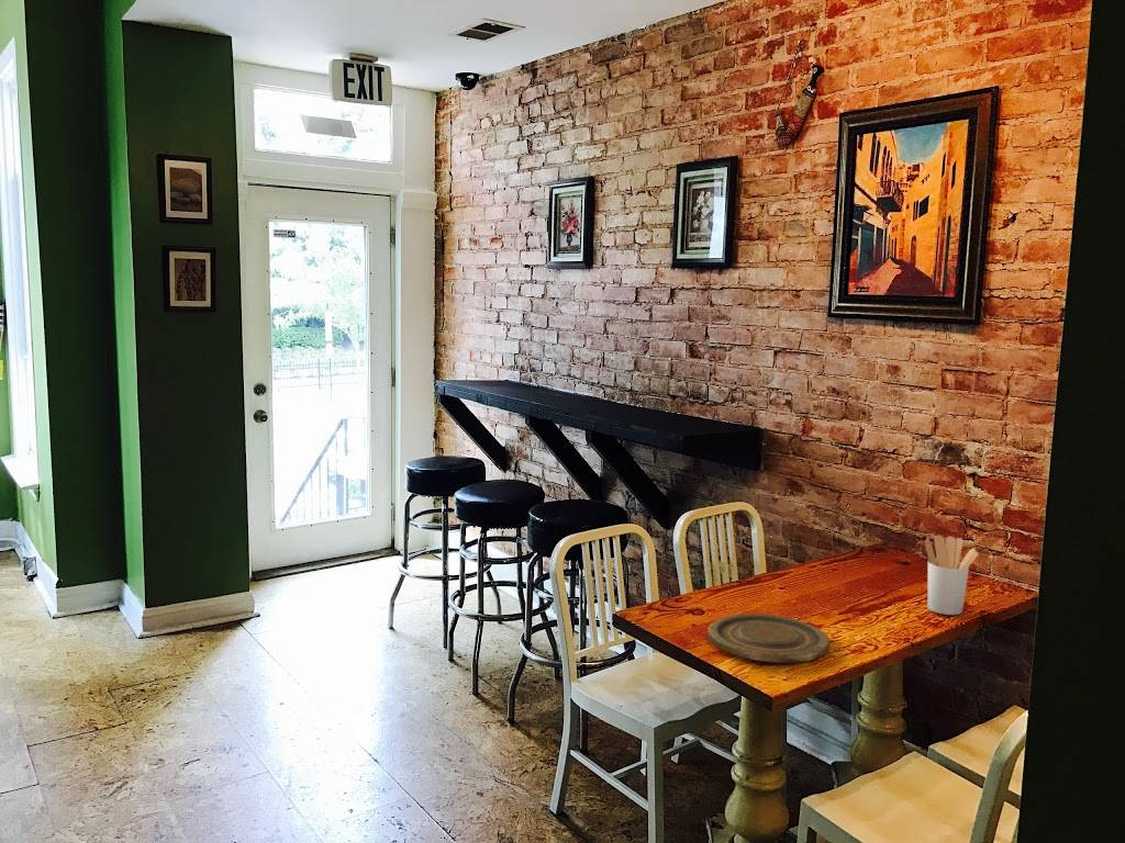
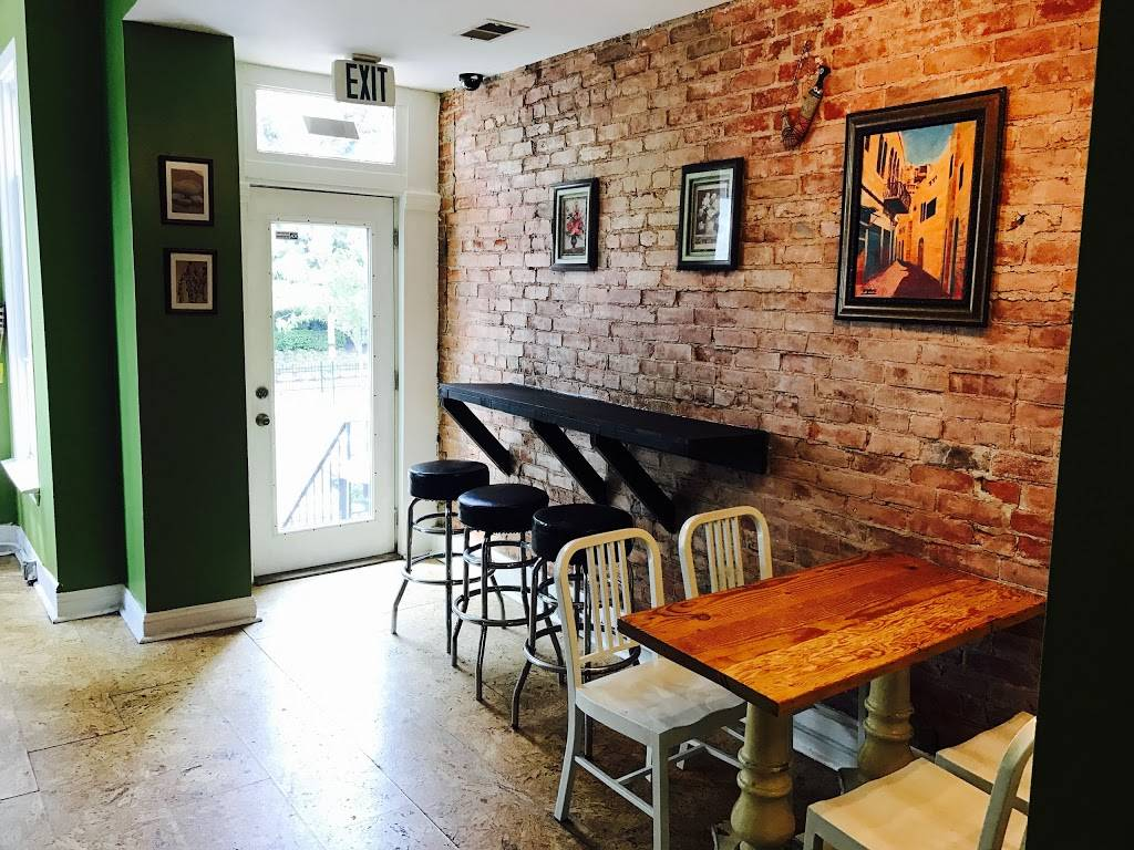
- plate (767, 637)
- utensil holder (946, 572)
